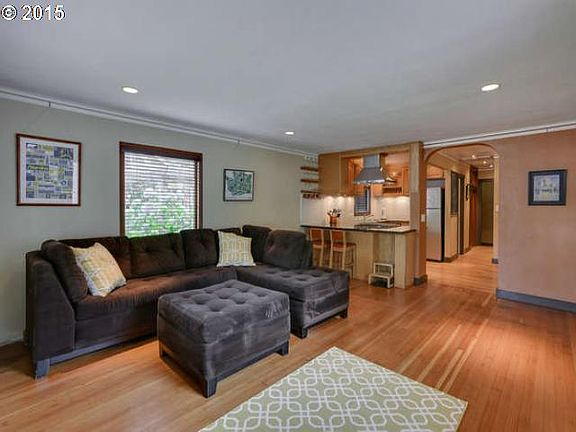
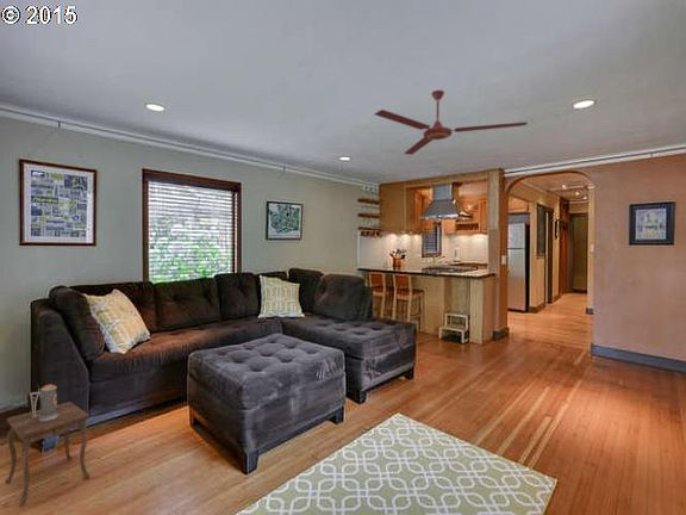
+ side table (48, 429)
+ ceiling fan (456, 128)
